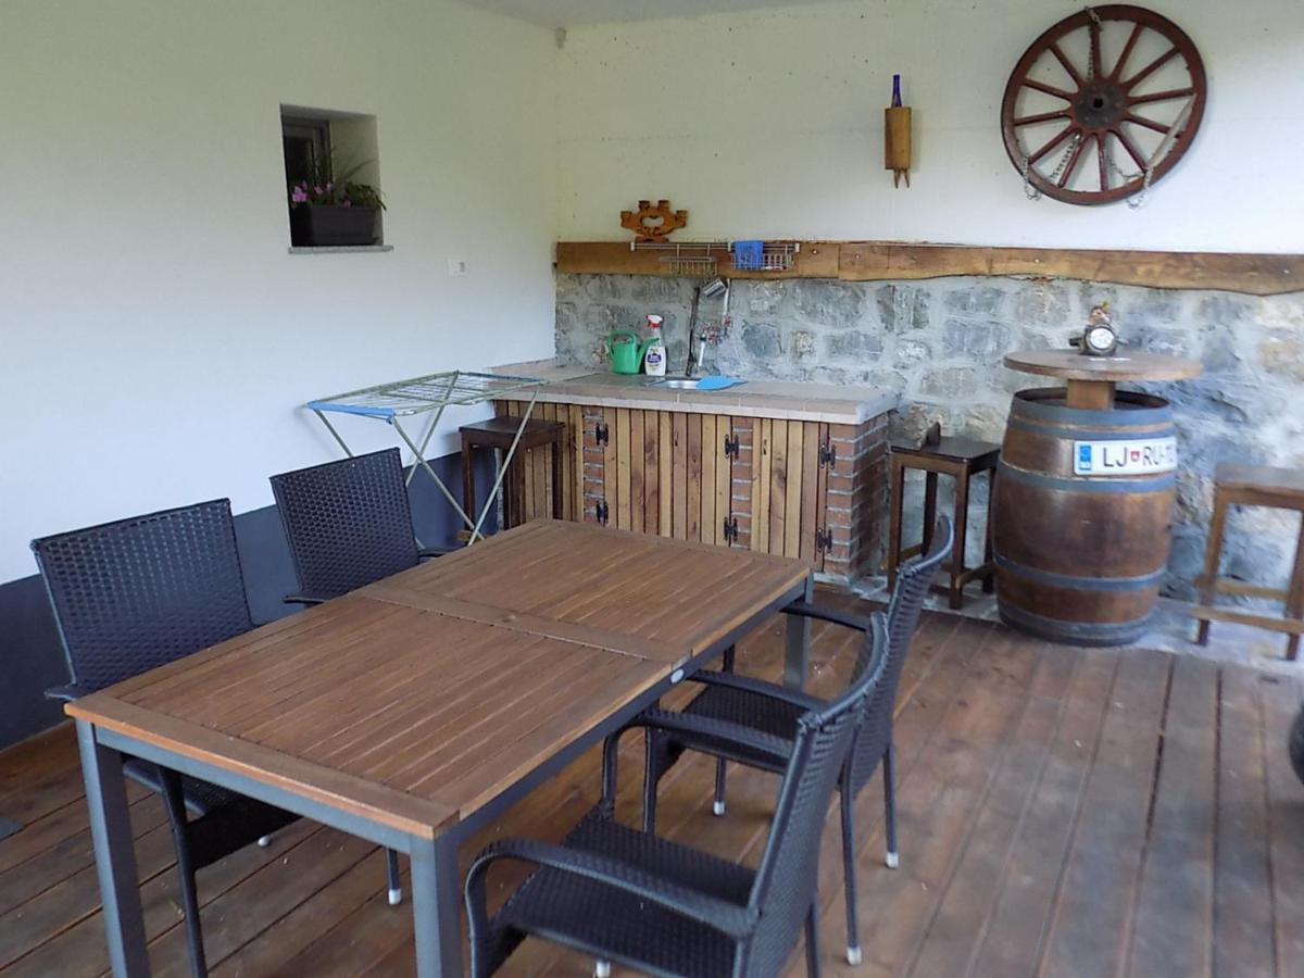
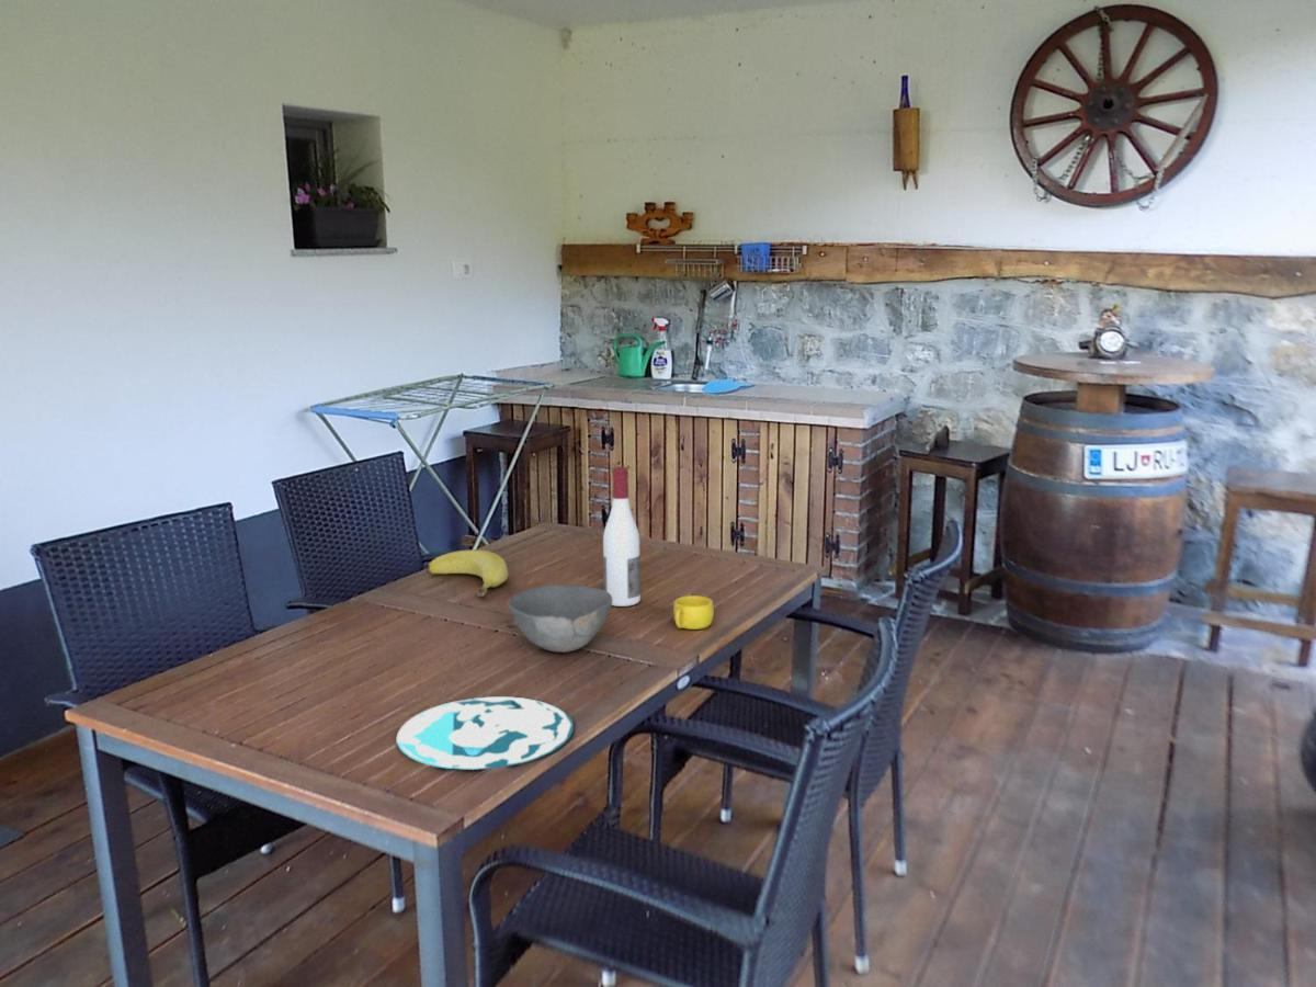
+ banana (461, 569)
+ alcohol (621, 535)
+ cup (690, 614)
+ bowl (559, 624)
+ plate (486, 723)
